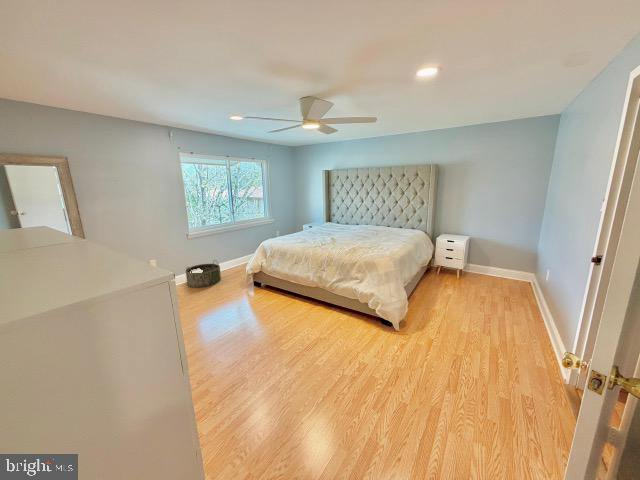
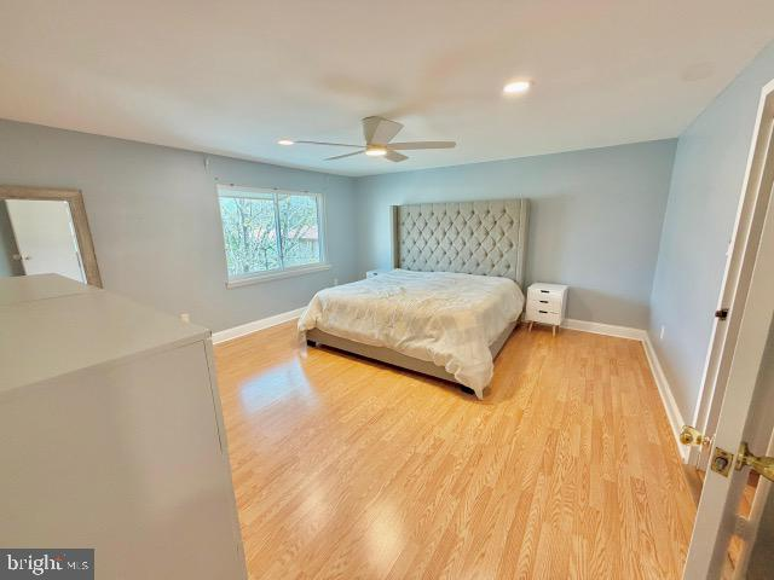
- basket (203, 272)
